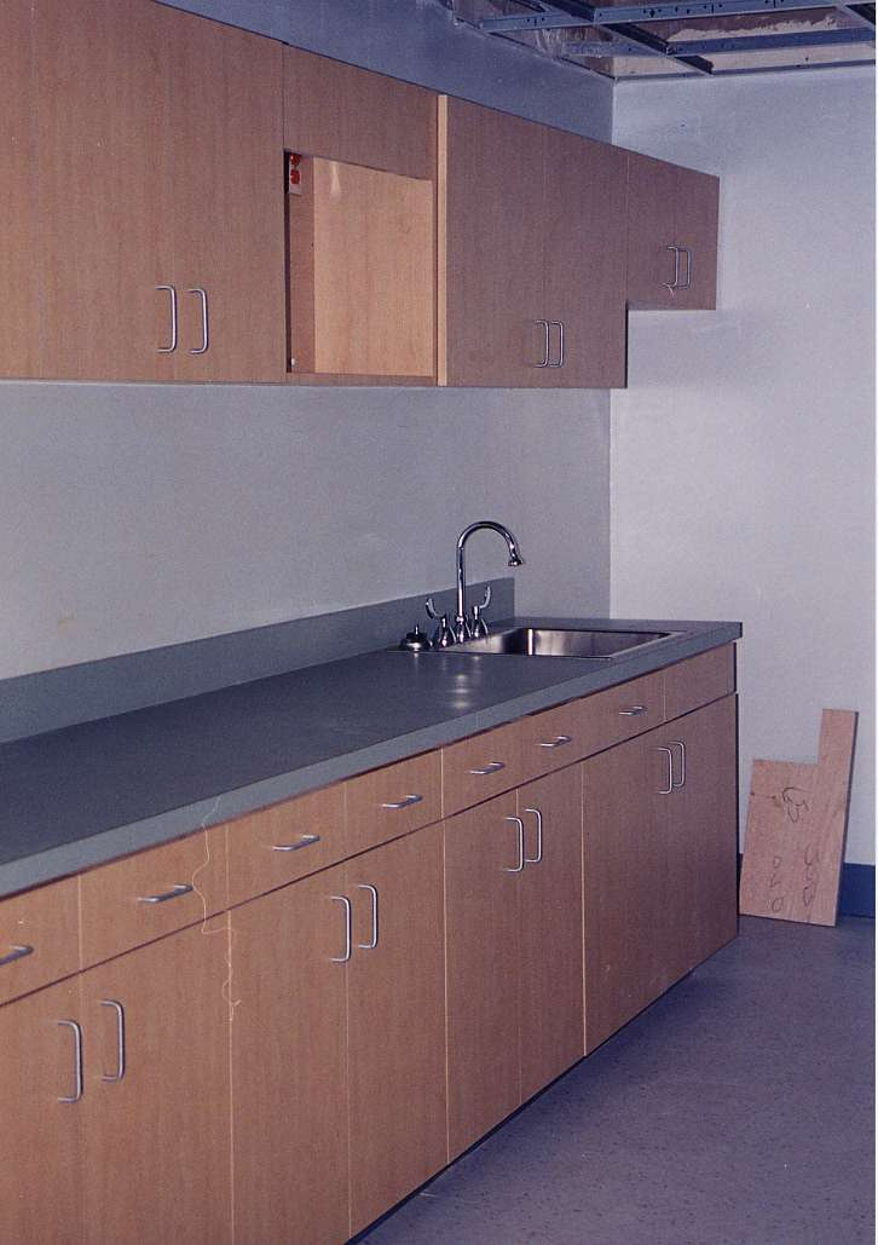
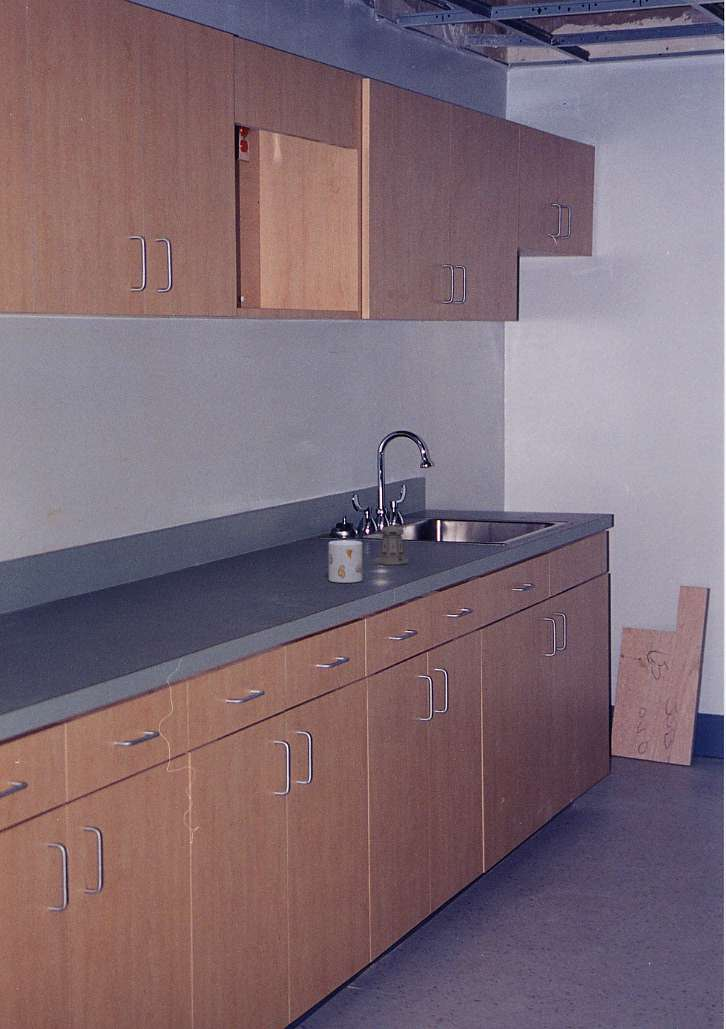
+ mug (347, 560)
+ pepper shaker (389, 543)
